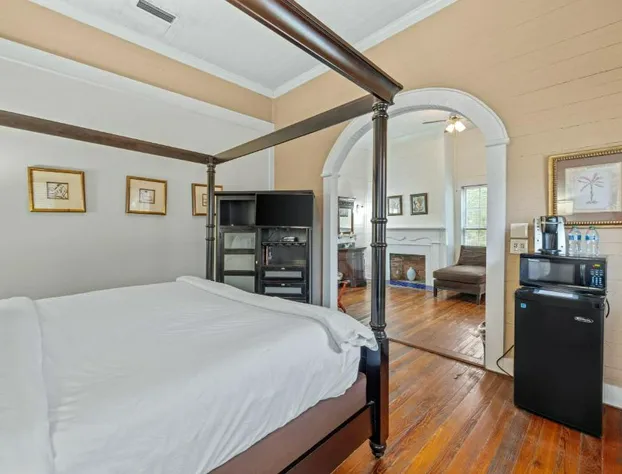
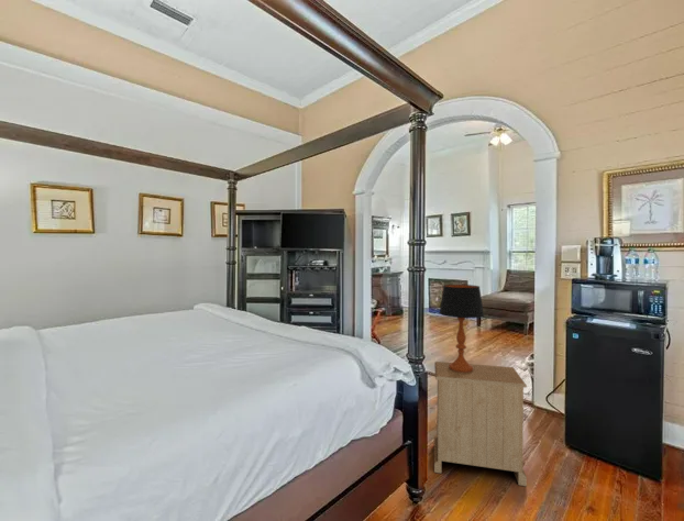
+ table lamp (461, 326)
+ nightstand (475, 417)
